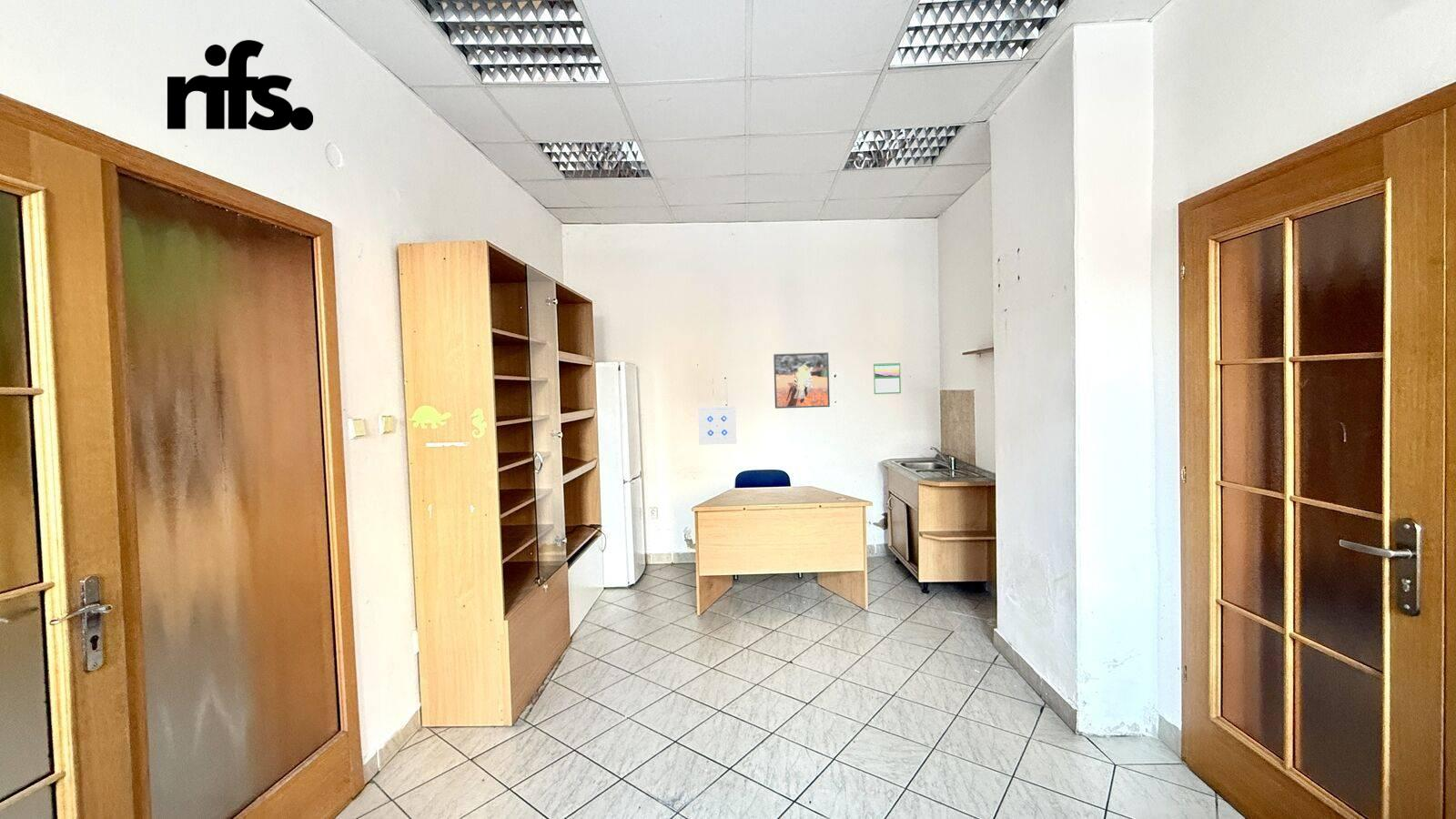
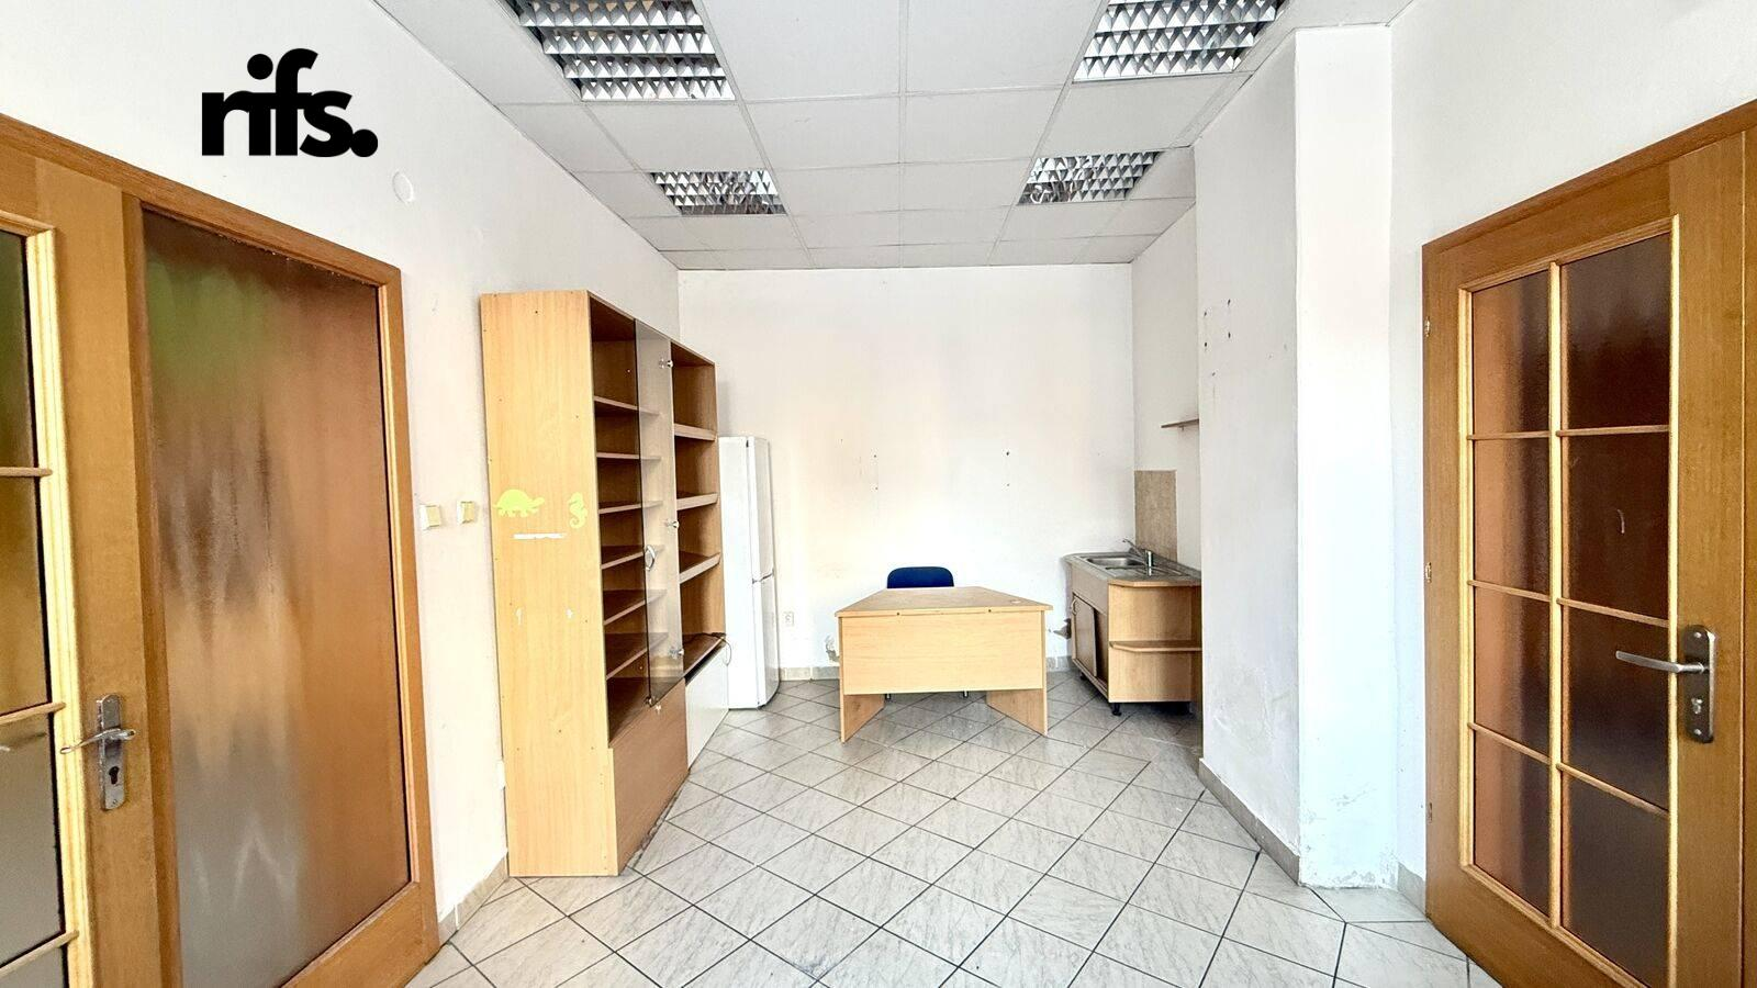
- calendar (886, 378)
- wall art (717, 425)
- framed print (801, 380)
